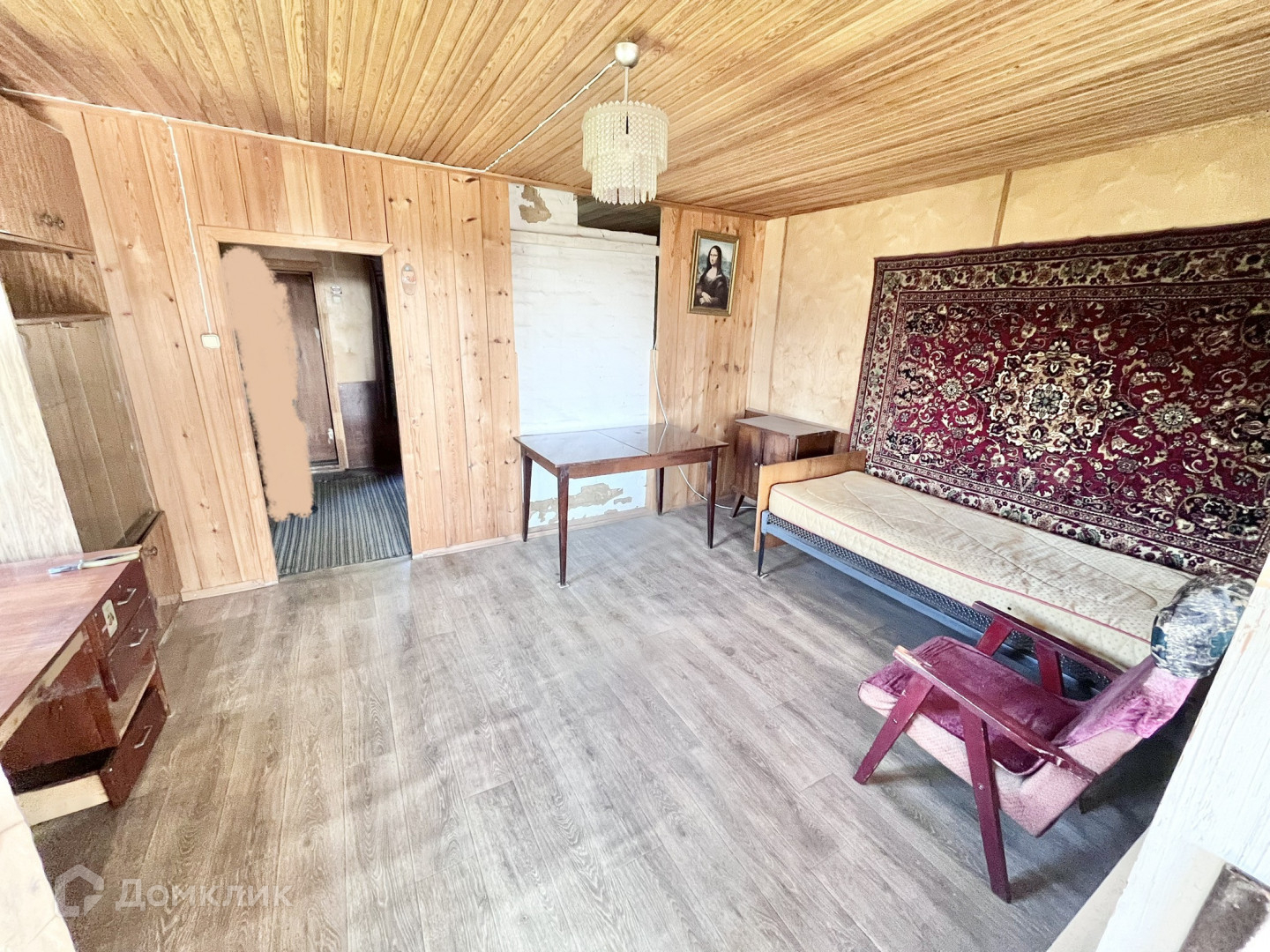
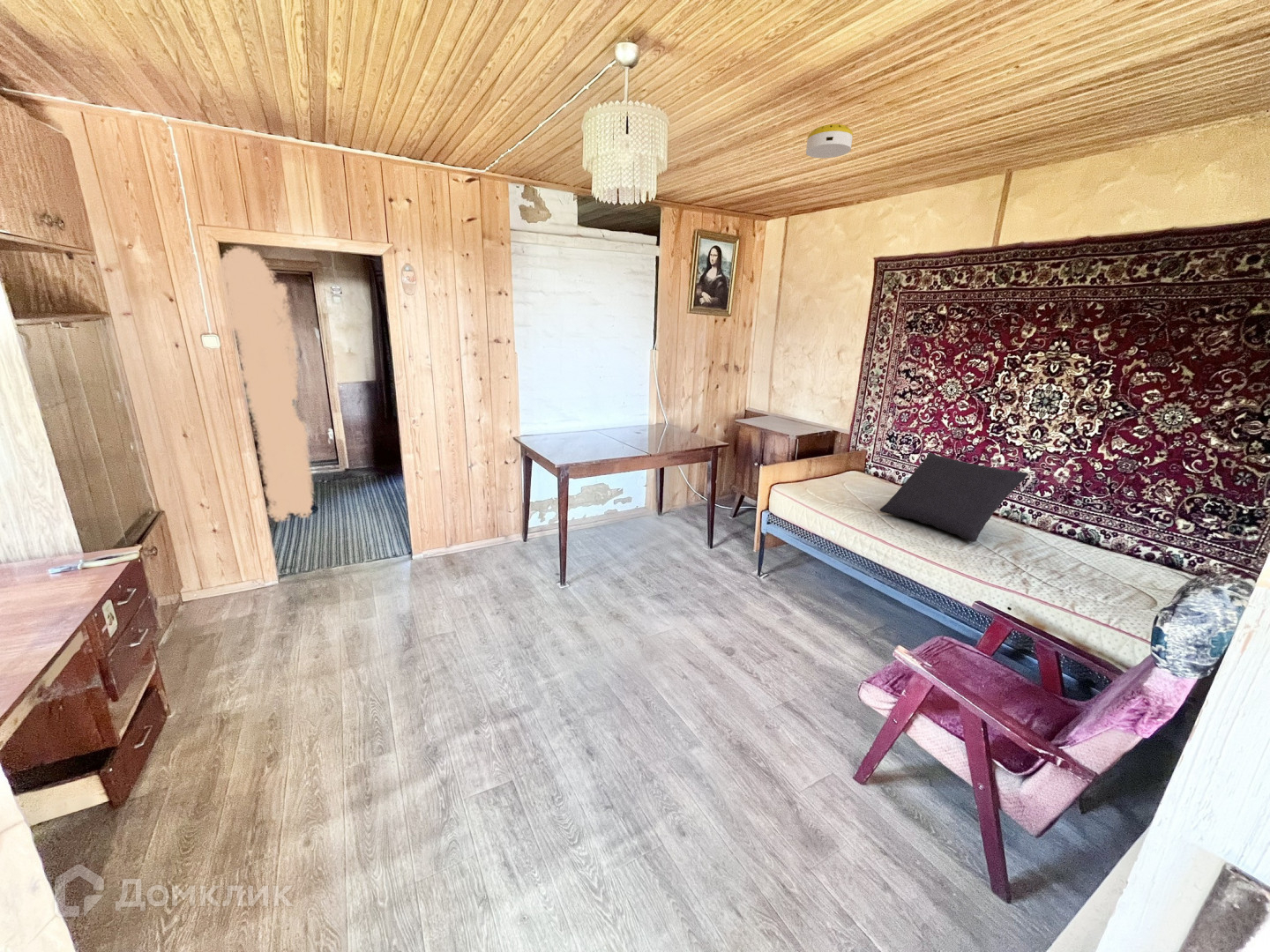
+ cushion (949, 495)
+ smoke detector (829, 141)
